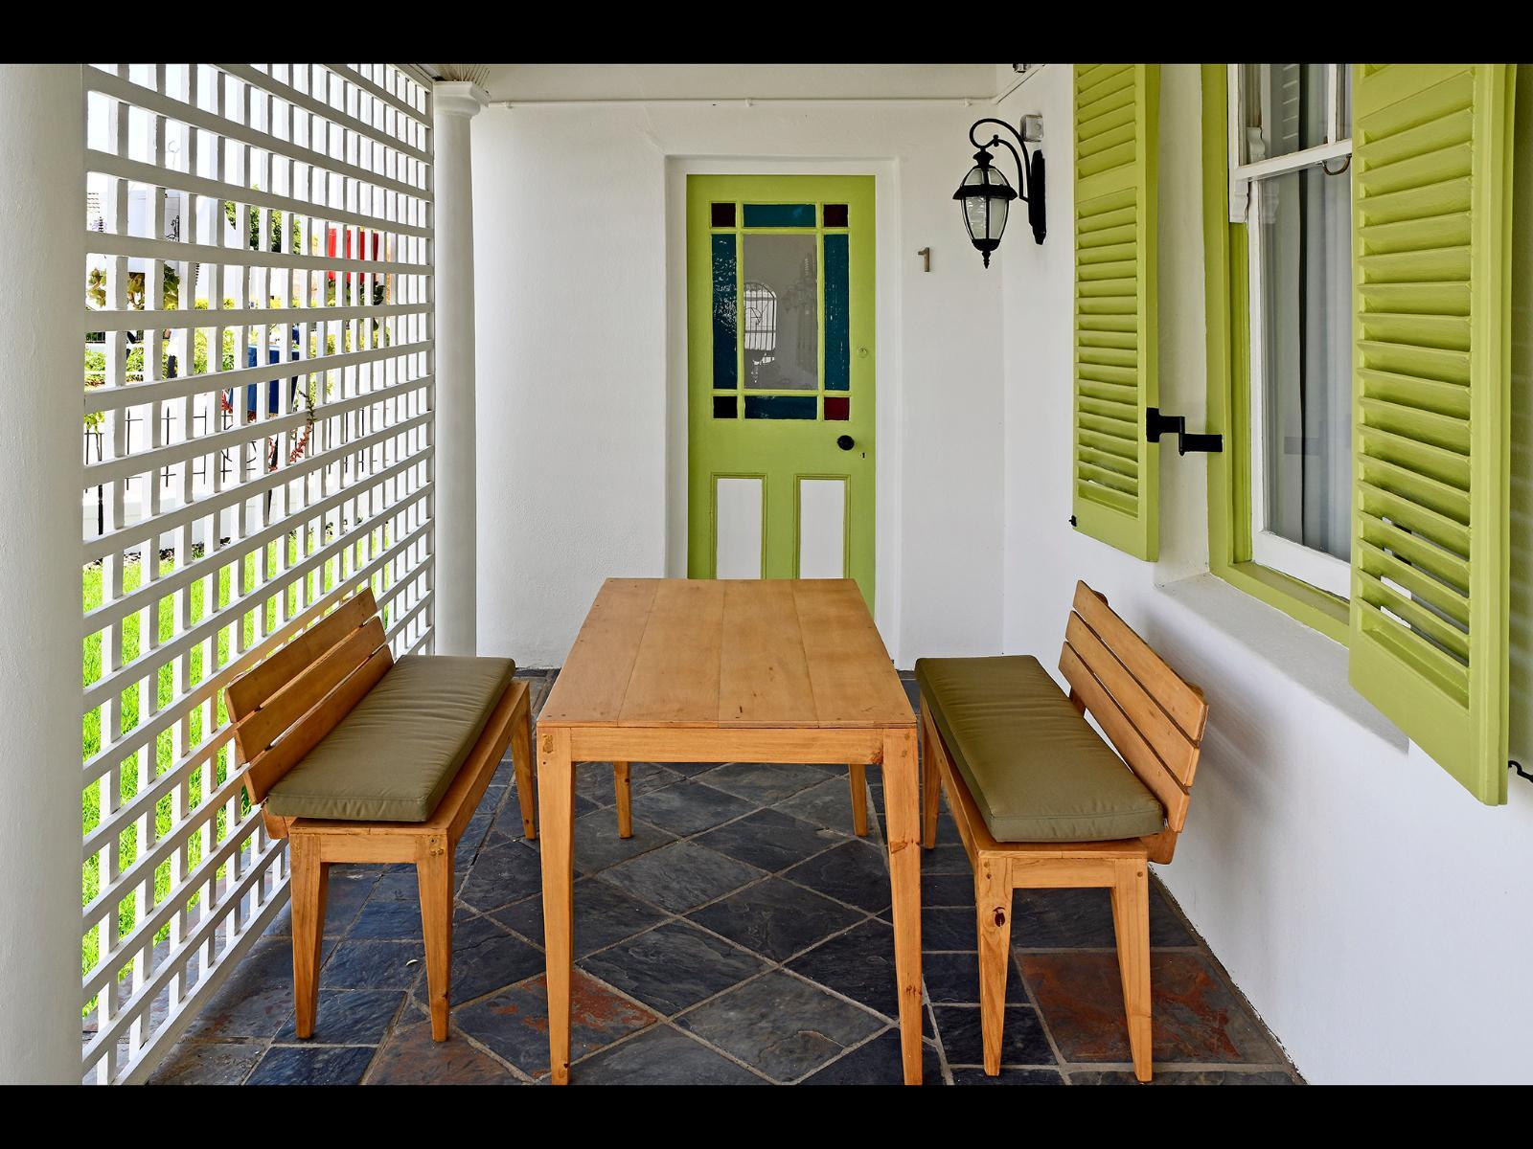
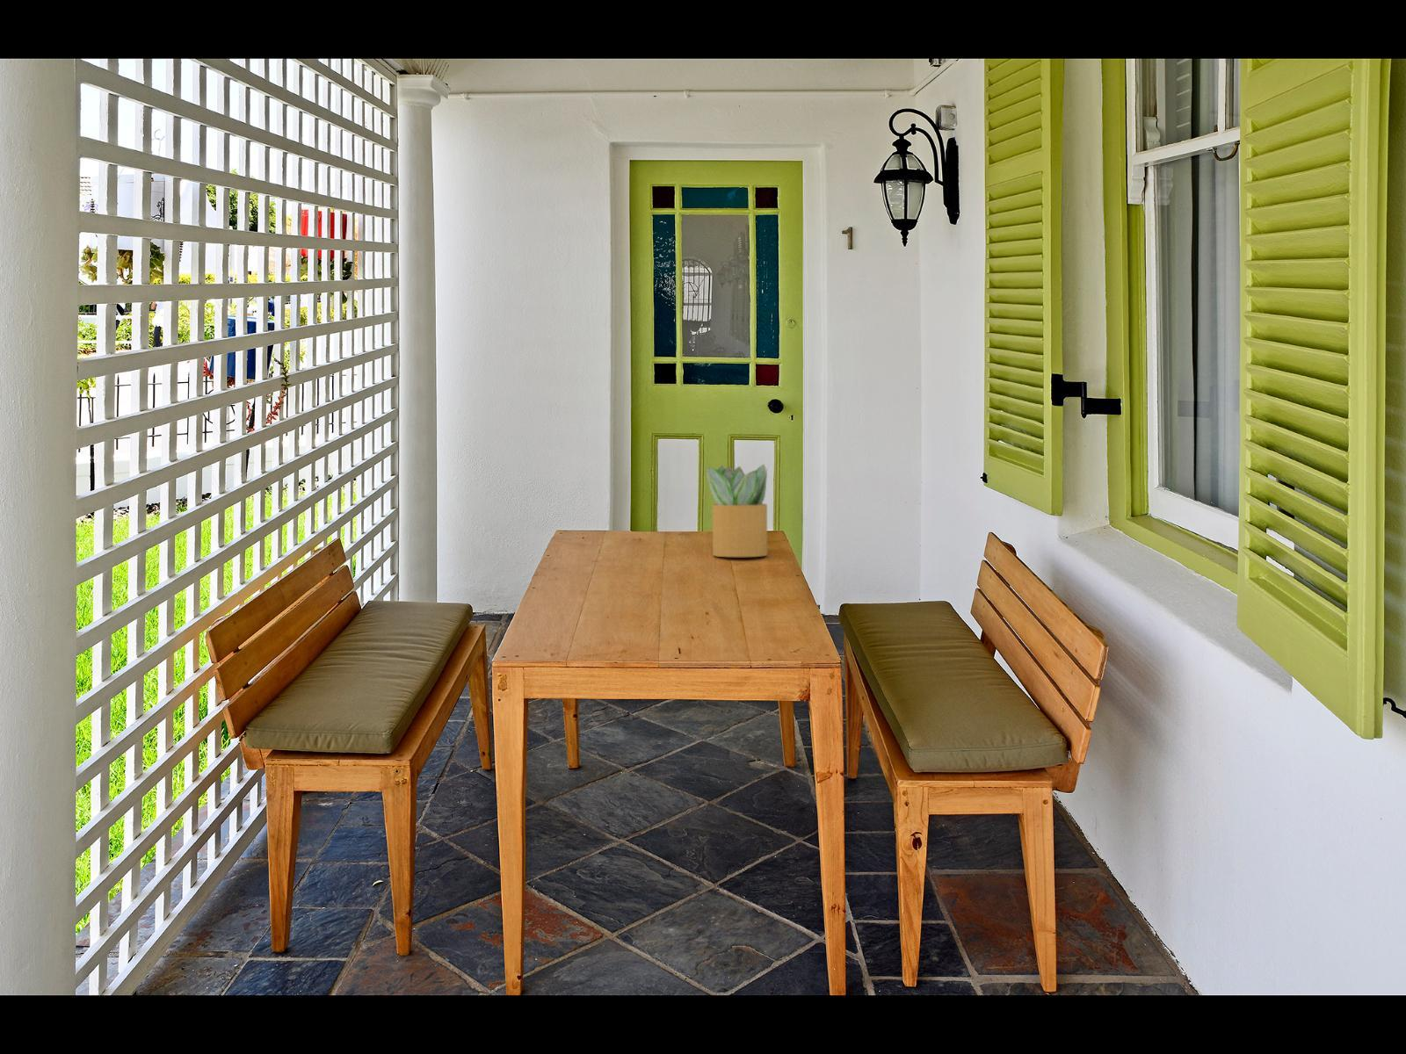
+ potted plant (735, 509)
